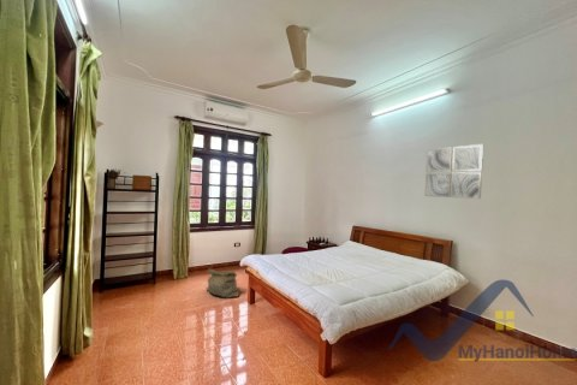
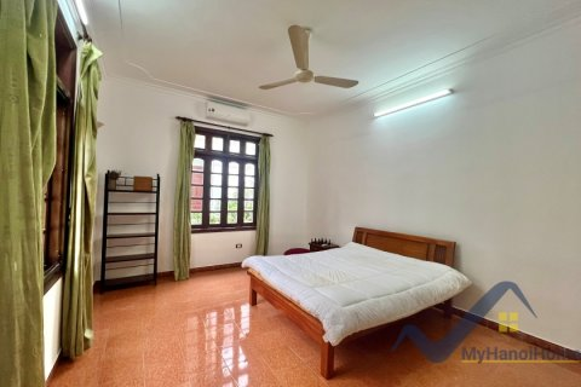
- wall art (451, 171)
- bag (221, 280)
